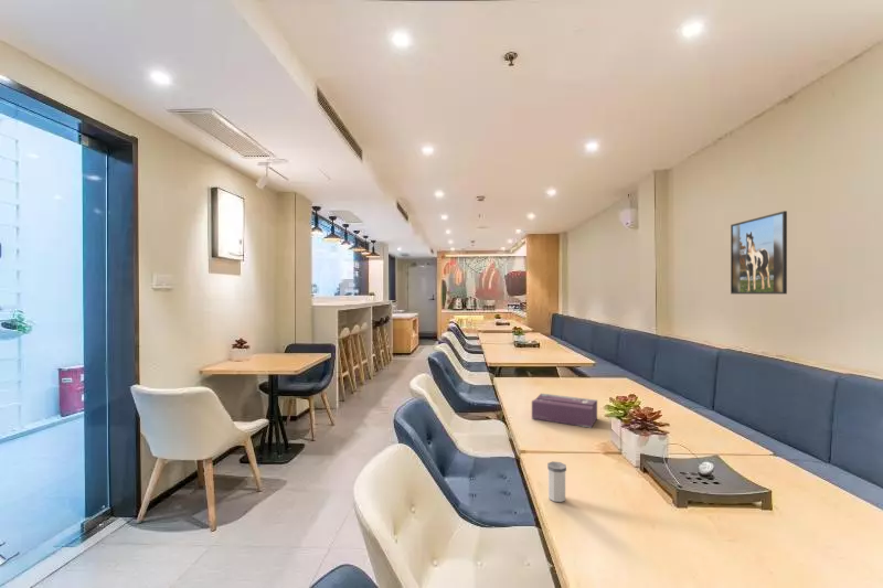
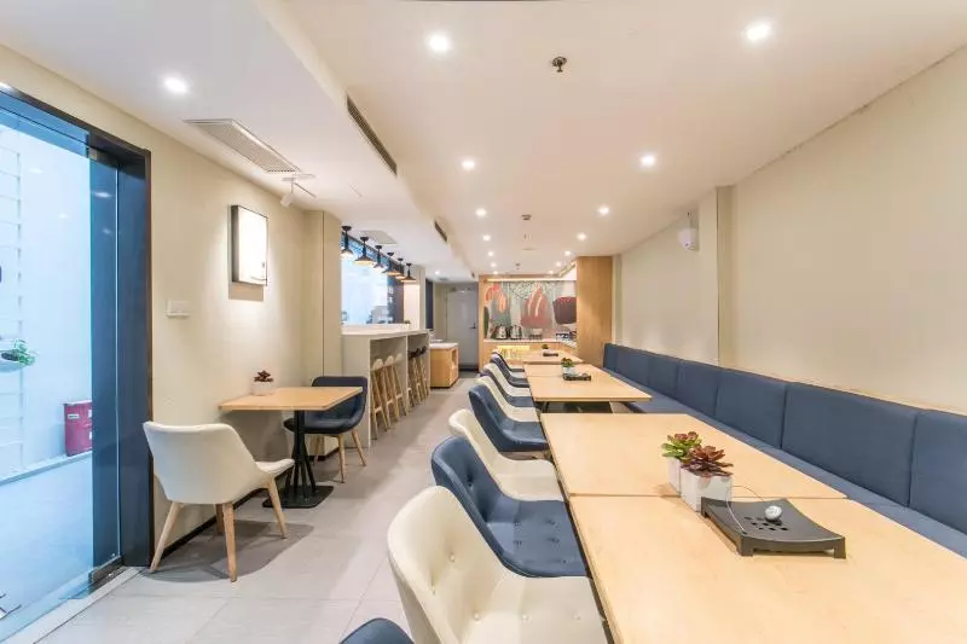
- salt shaker (556, 481)
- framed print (756, 256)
- tissue box (564, 408)
